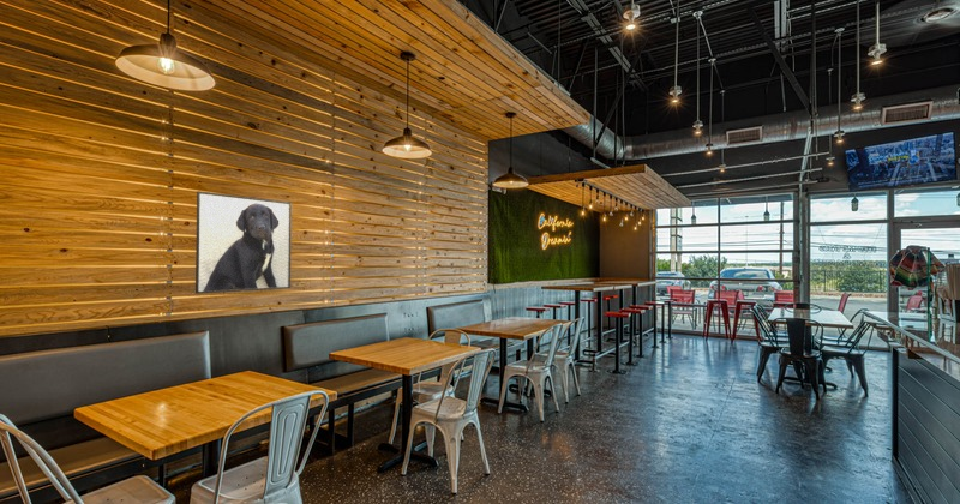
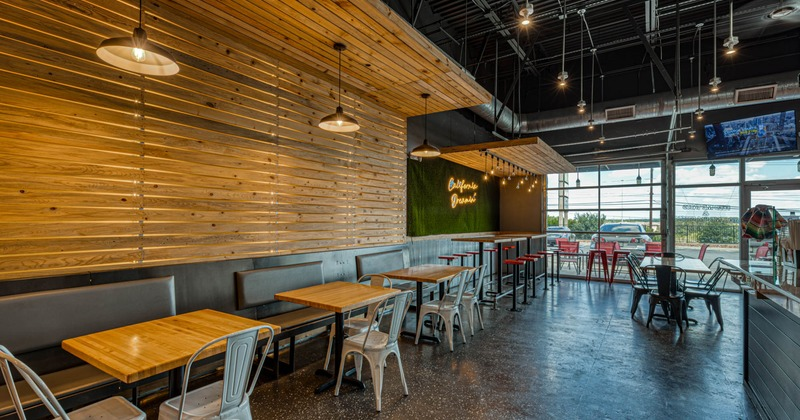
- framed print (247, 244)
